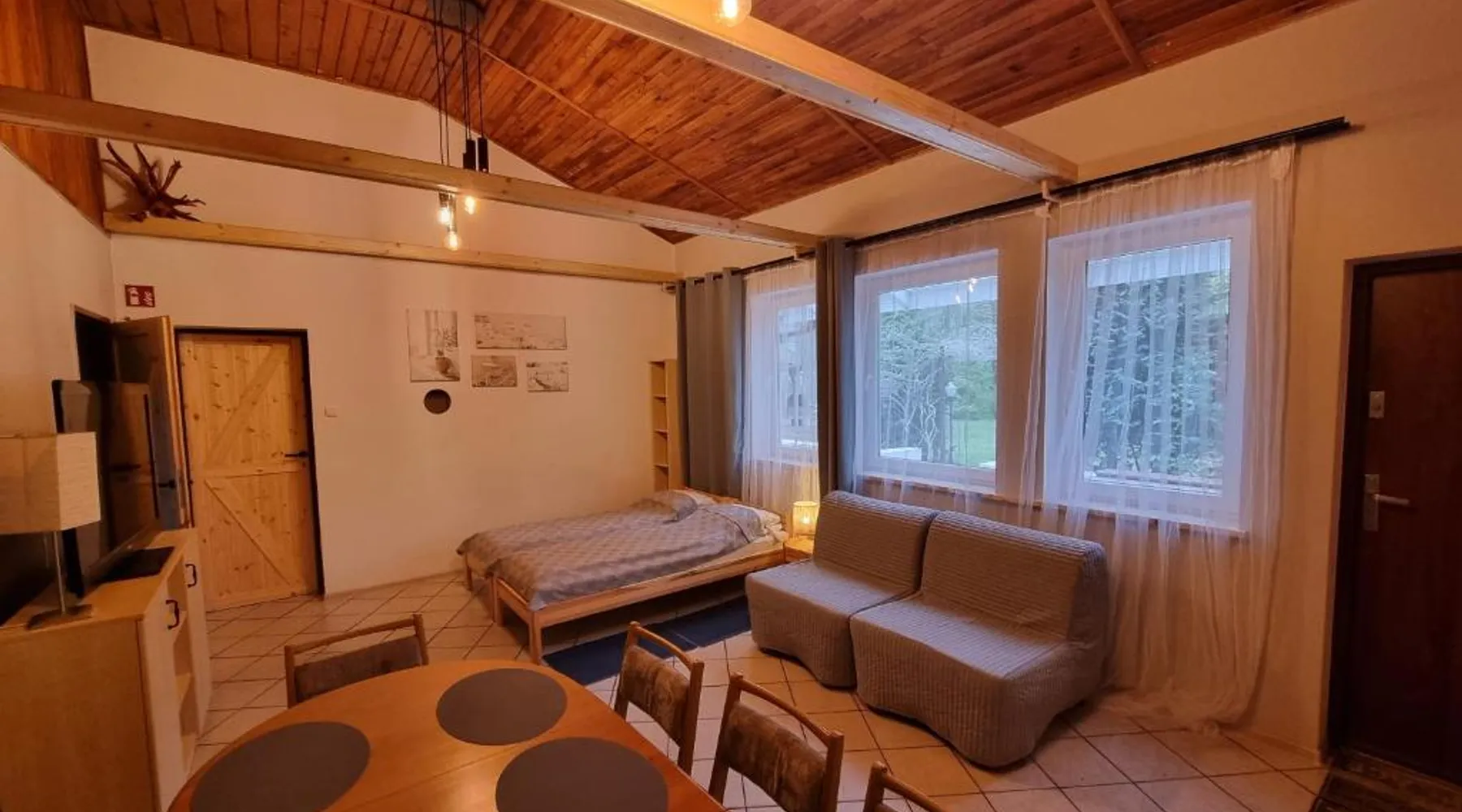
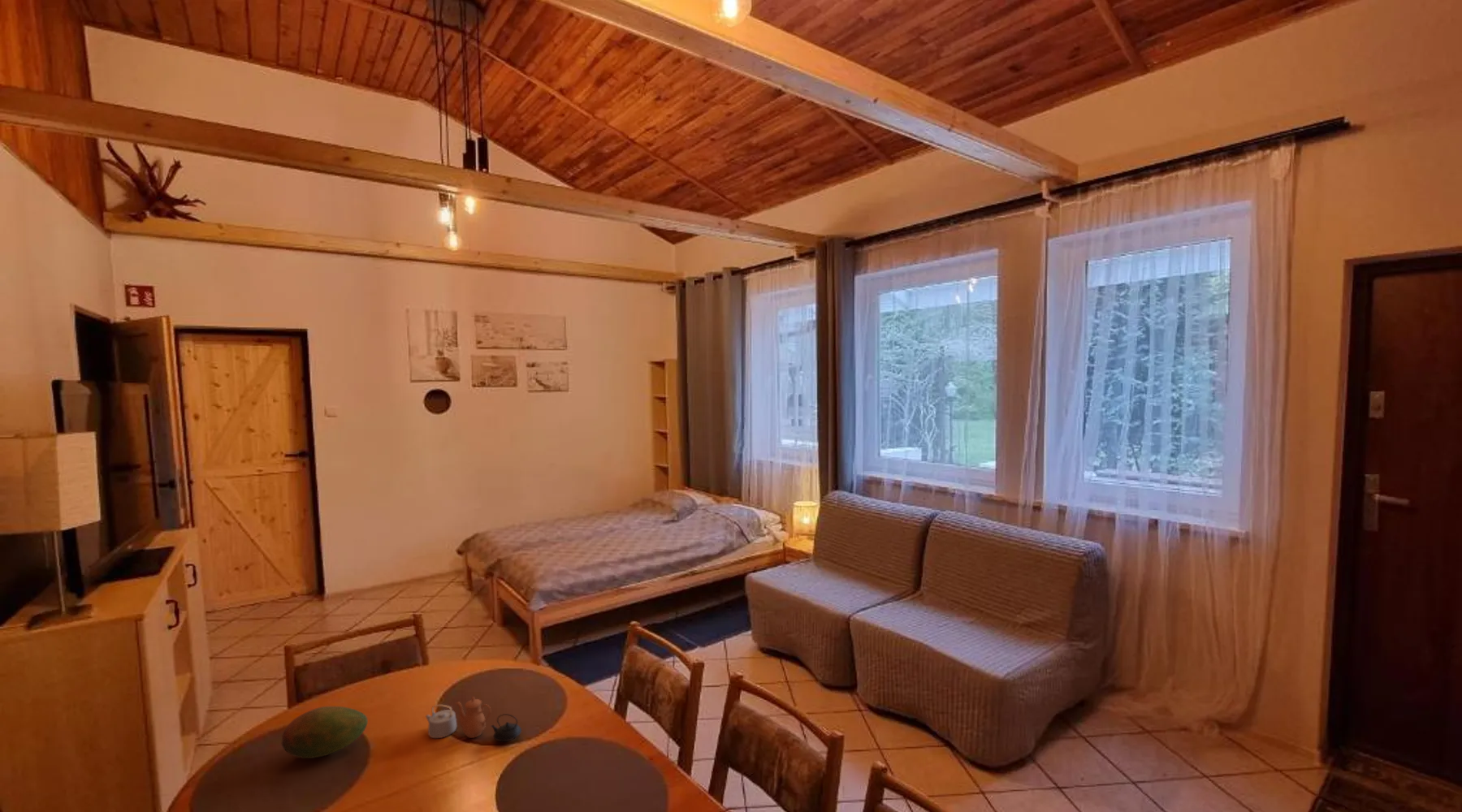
+ fruit (325, 730)
+ teapot (471, 715)
